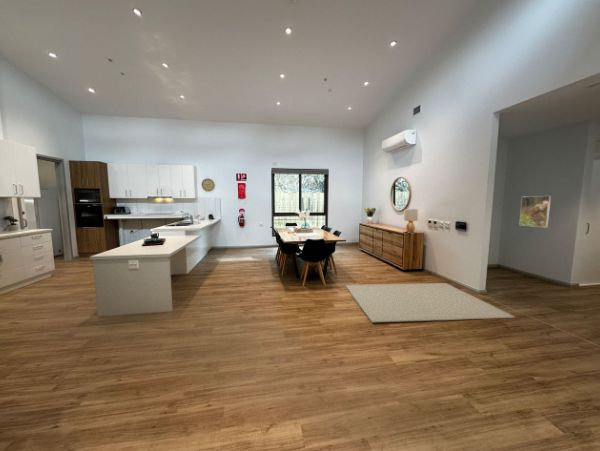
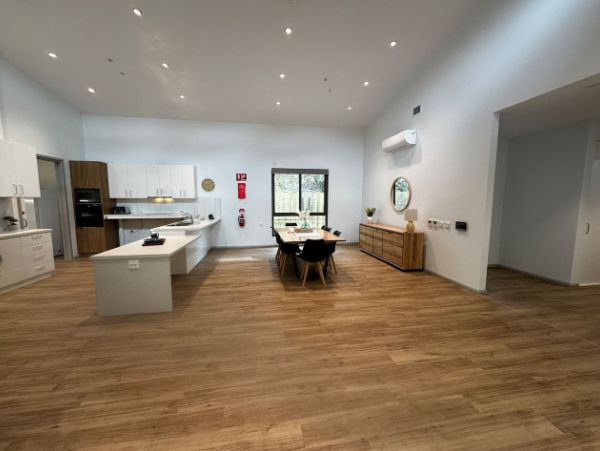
- rug (416, 298)
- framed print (534, 211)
